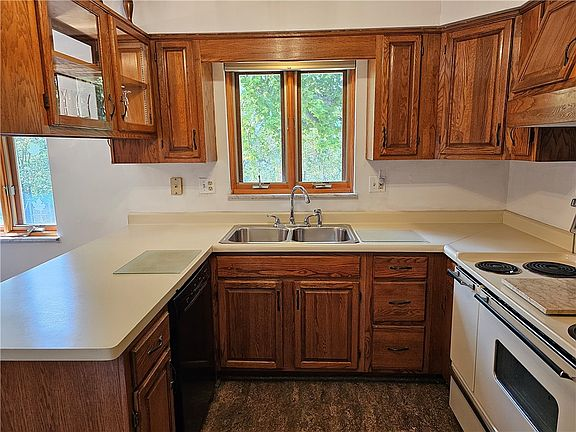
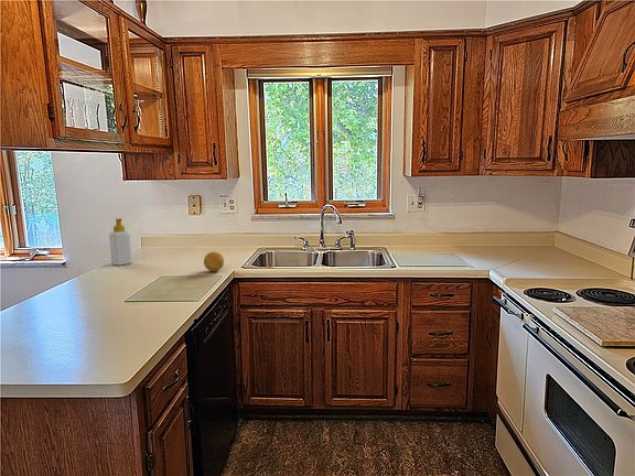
+ soap bottle (119, 241)
+ fruit (214, 261)
